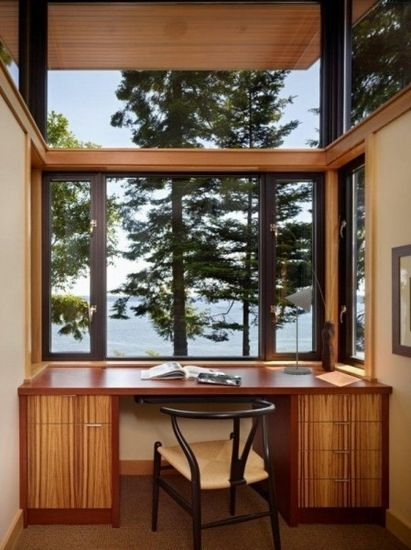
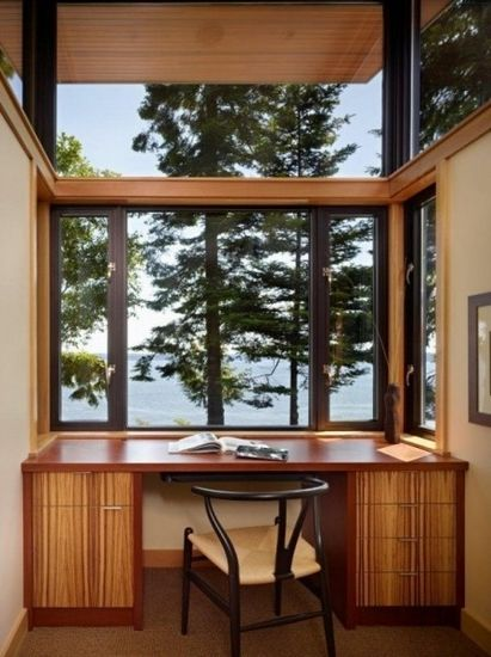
- desk lamp (297, 329)
